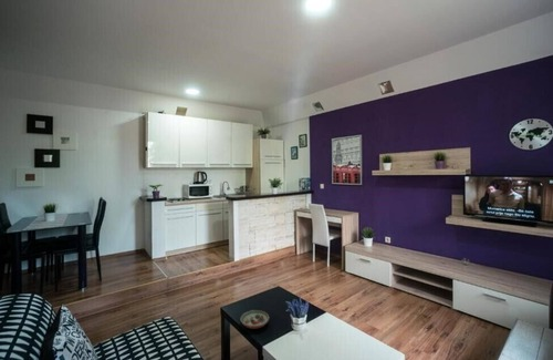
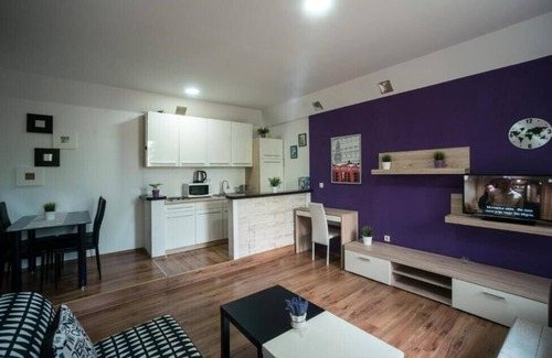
- decorative bowl (254, 320)
